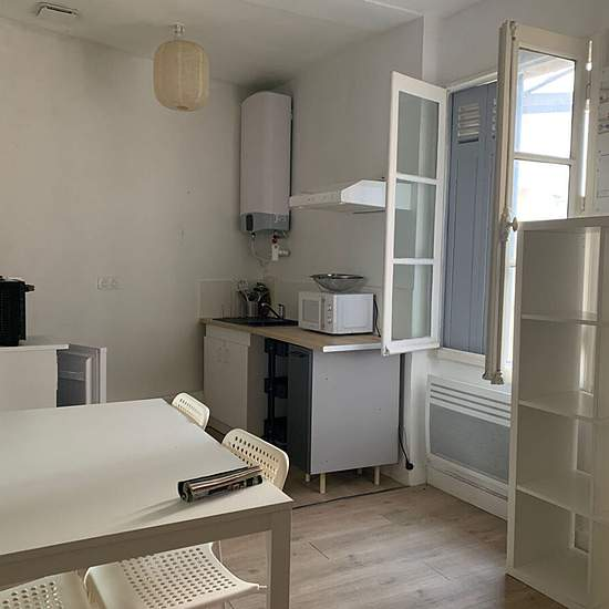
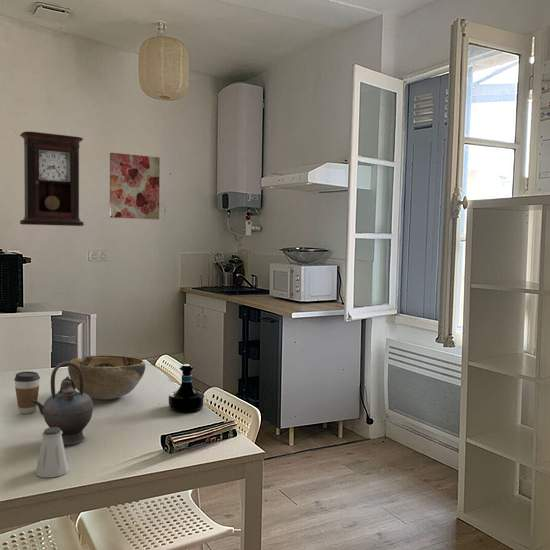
+ saltshaker (52, 450)
+ tequila bottle (186, 386)
+ decorative bowl (107, 378)
+ wall art (135, 186)
+ coffee cup (27, 392)
+ pendulum clock (53, 180)
+ teapot (62, 401)
